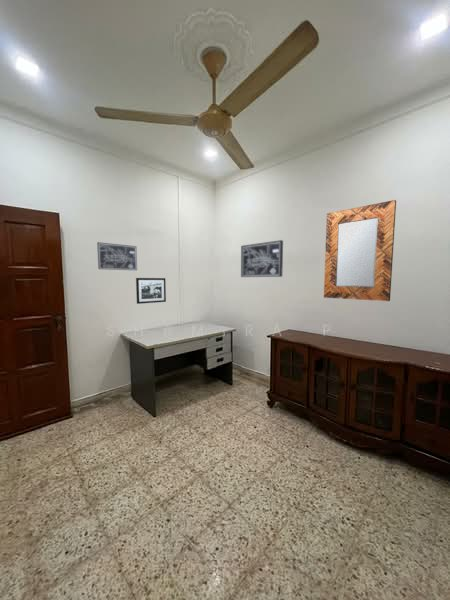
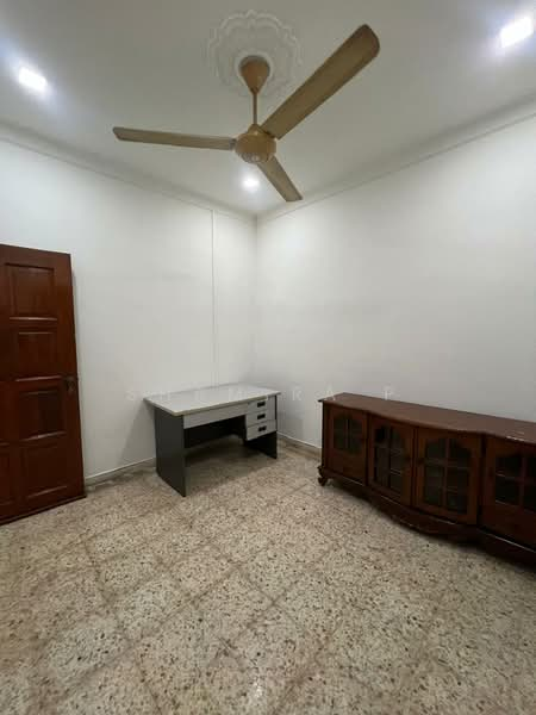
- home mirror (356, 254)
- picture frame (151, 290)
- wall art (118, 257)
- wall art (260, 260)
